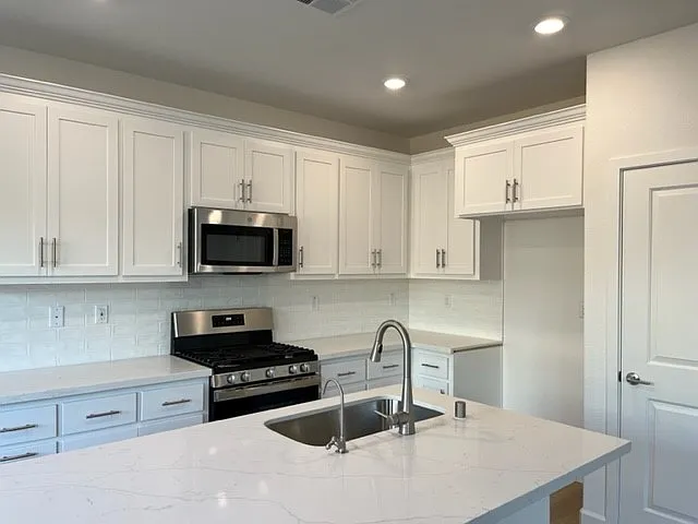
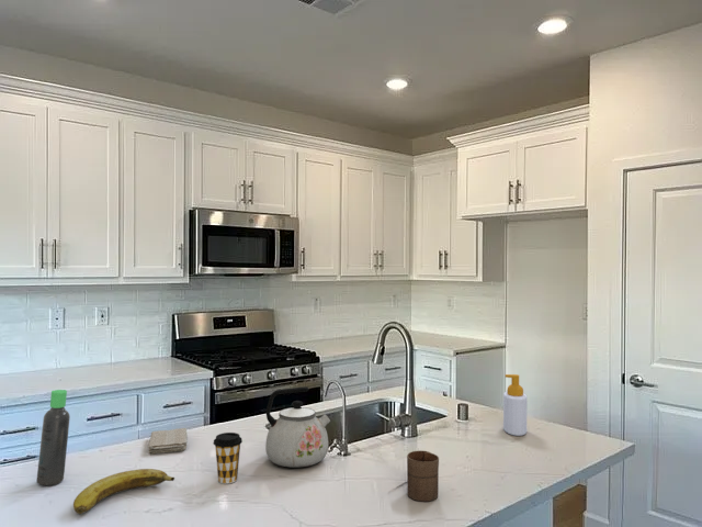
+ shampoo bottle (53, 436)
+ cup (422, 474)
+ washcloth (168, 439)
+ soap bottle (514, 402)
+ banana (126, 487)
+ coffee cup (227, 458)
+ kettle (297, 424)
